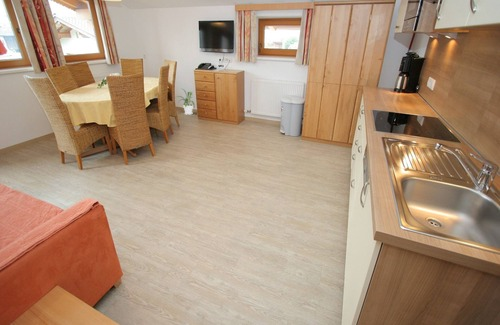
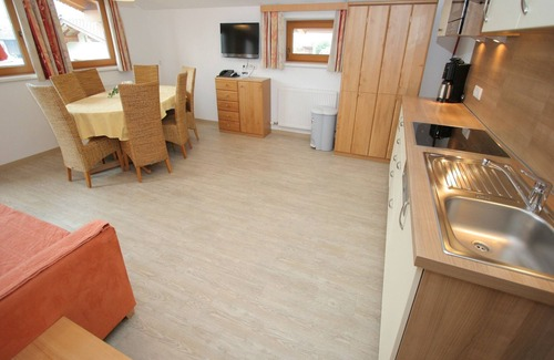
- house plant (186, 101)
